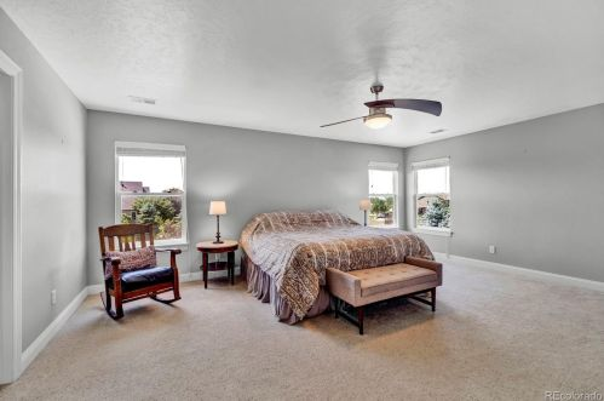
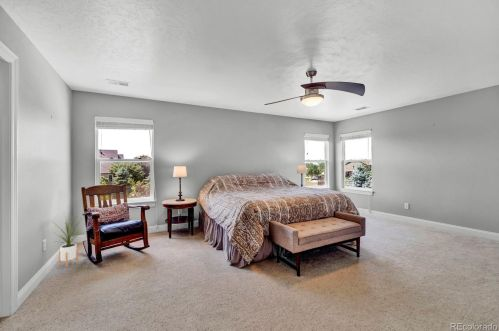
+ house plant (67, 239)
